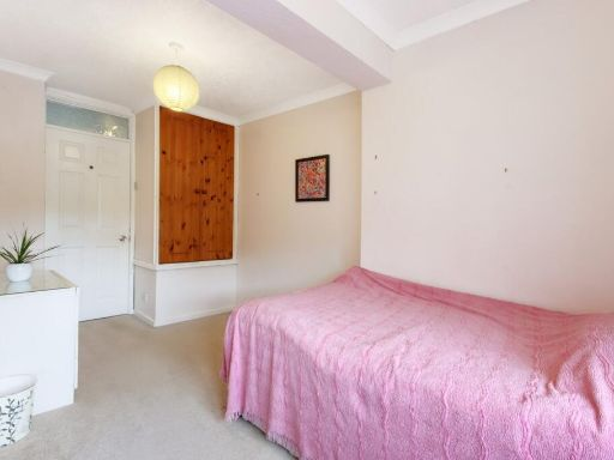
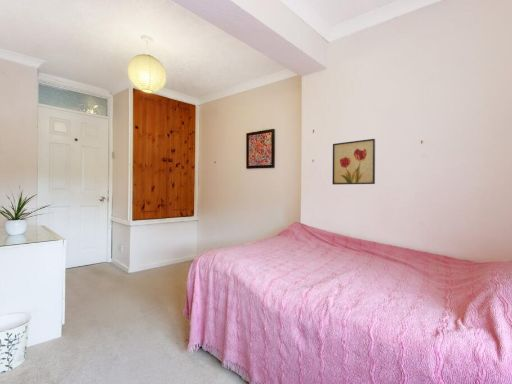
+ wall art (353, 163)
